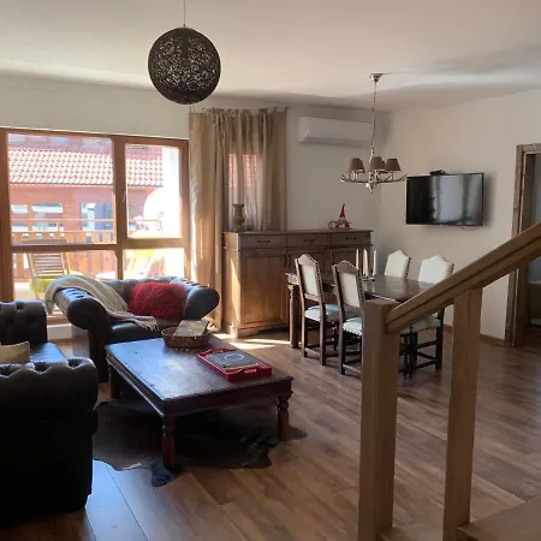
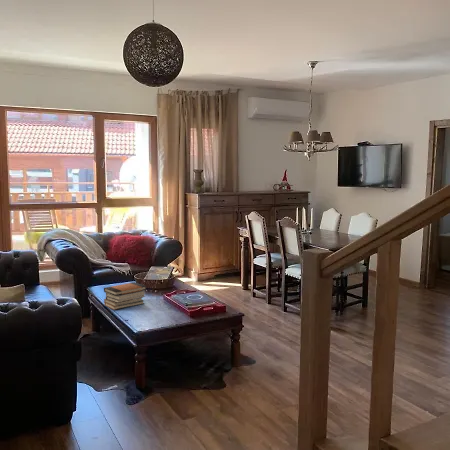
+ book stack (125, 295)
